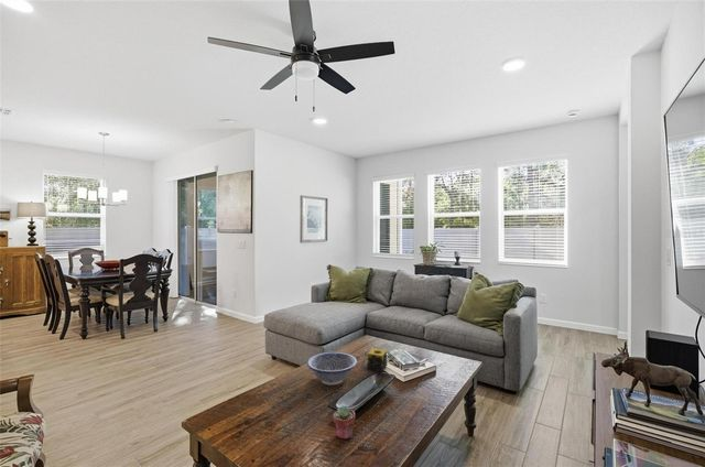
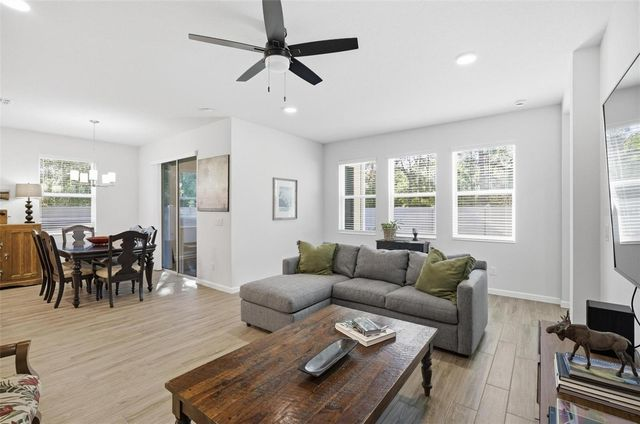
- decorative bowl (332, 370)
- candle (377, 359)
- potted succulent (344, 420)
